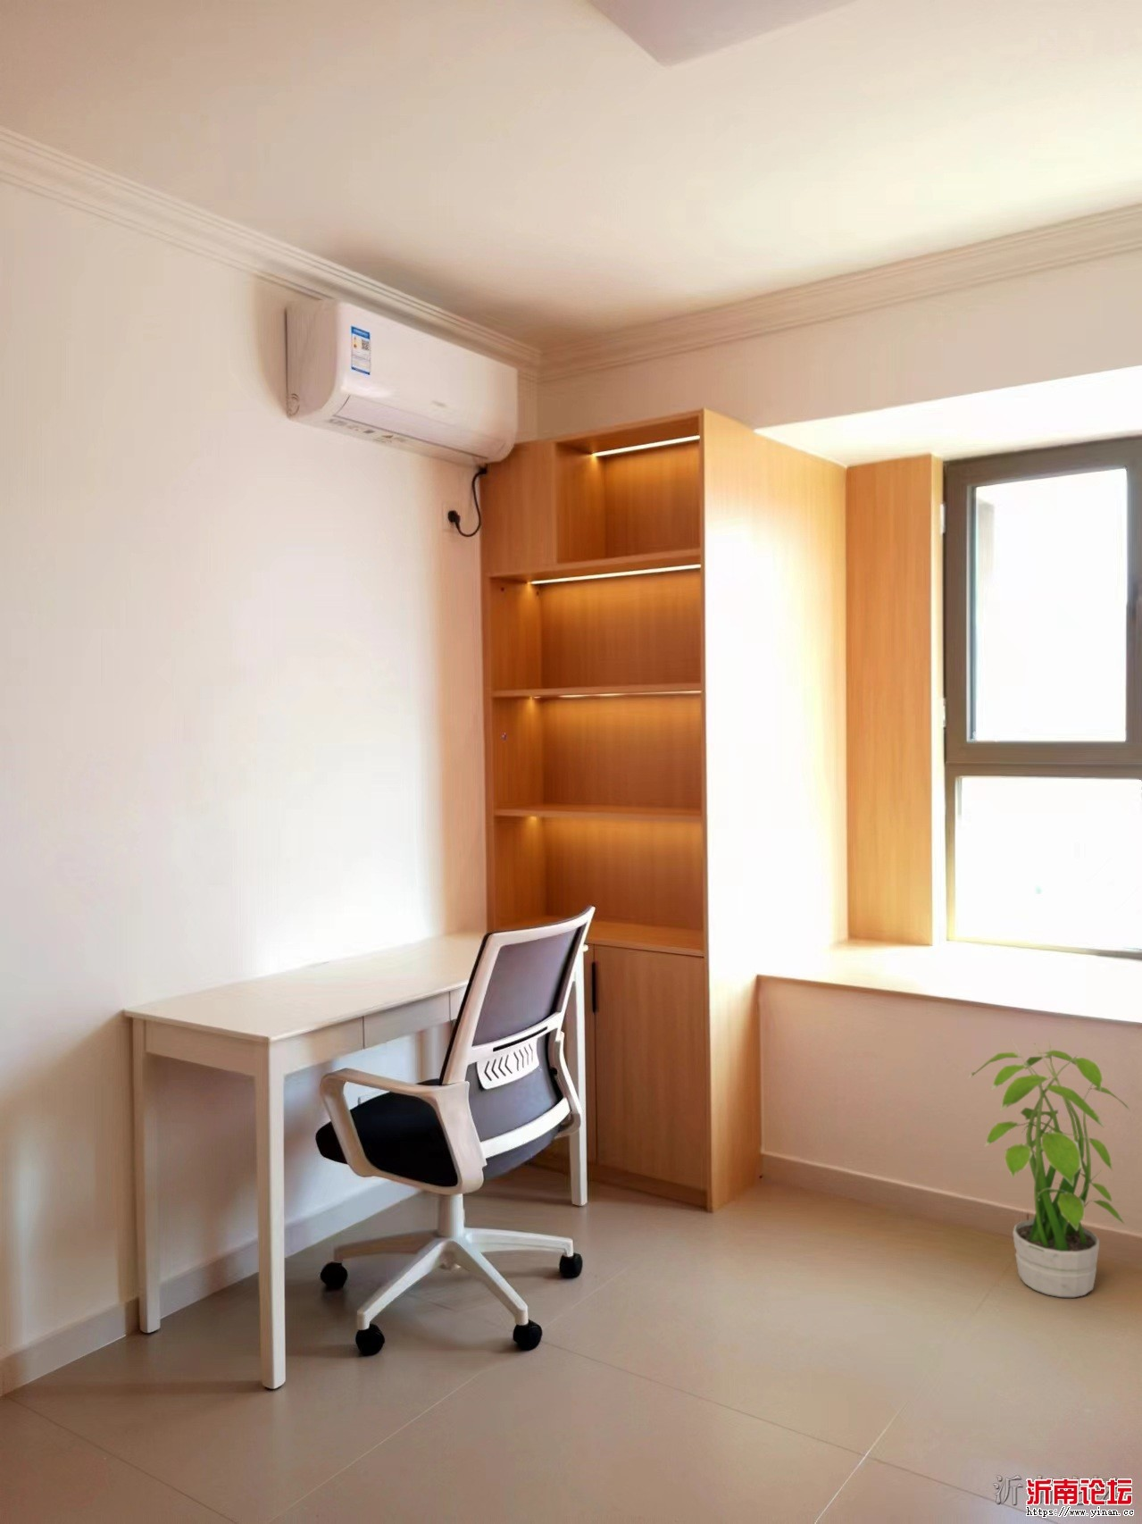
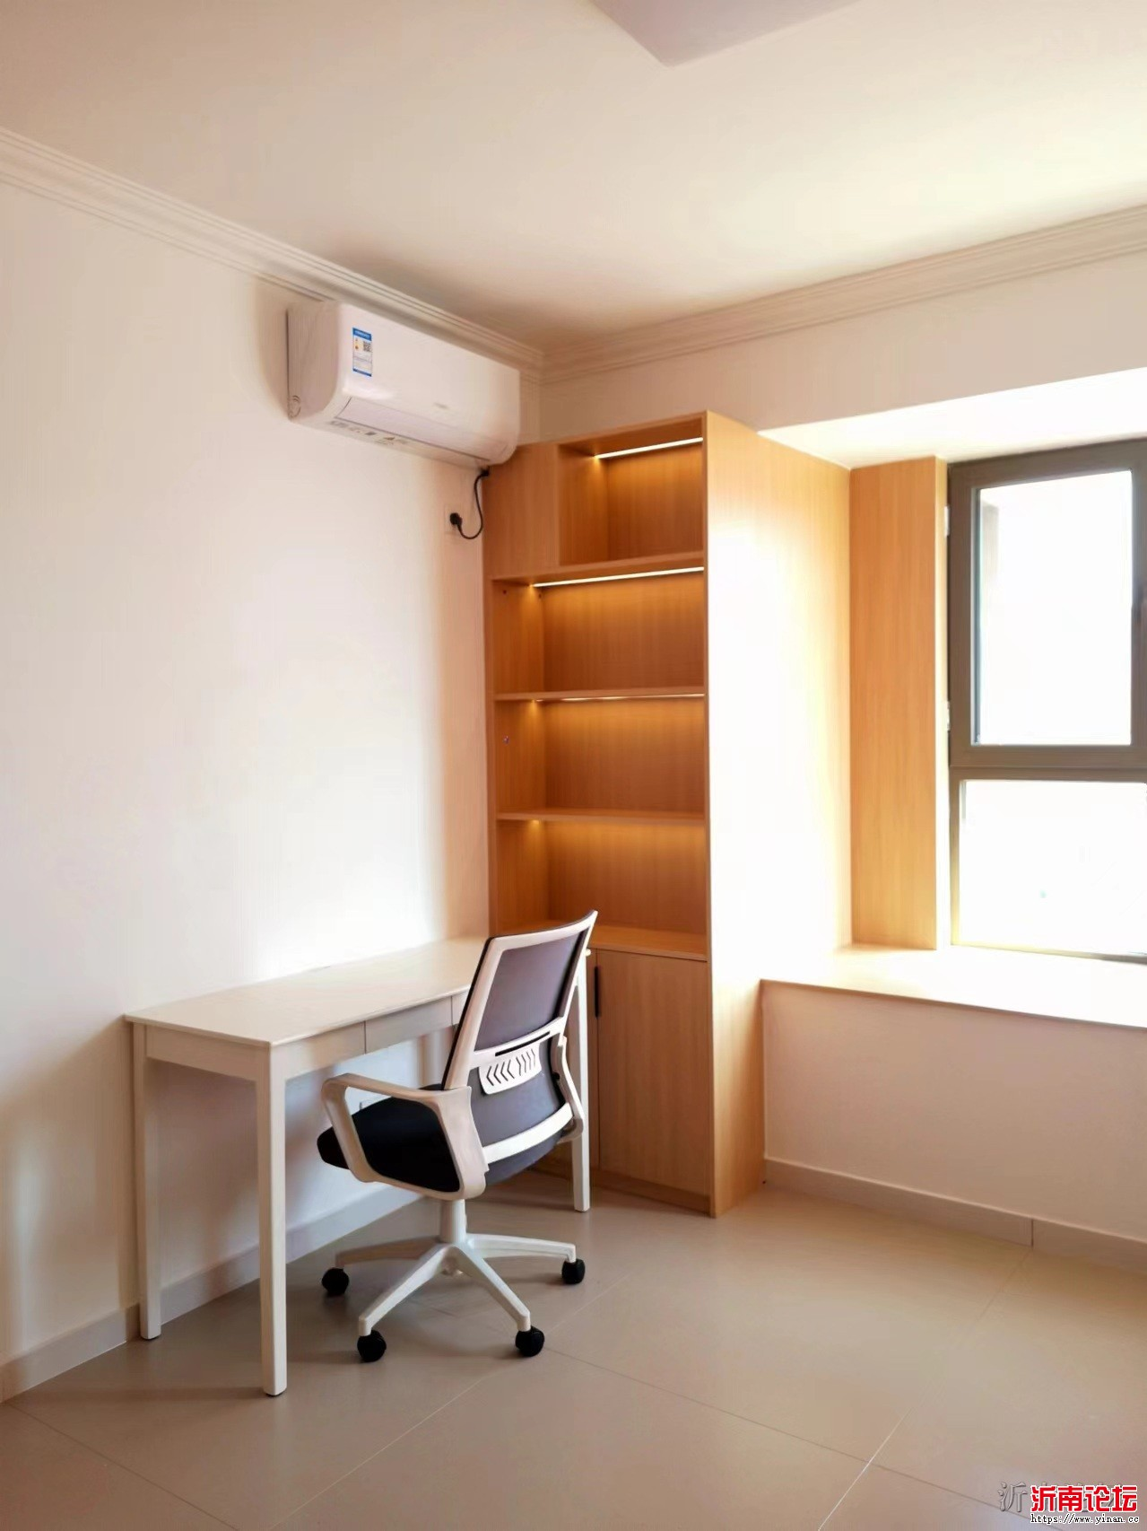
- potted plant (1038, 1165)
